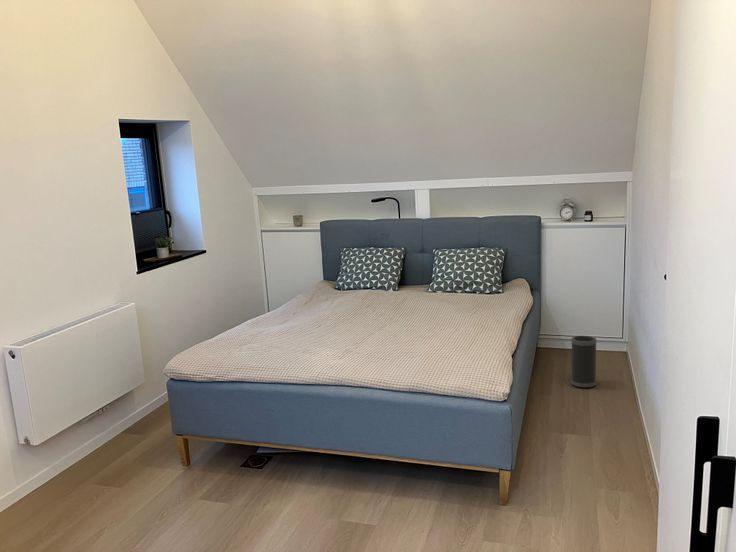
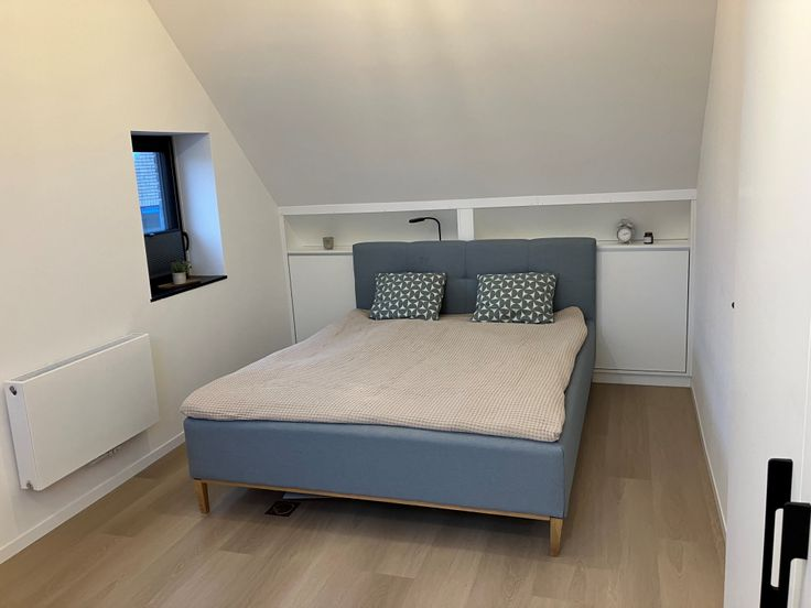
- speaker (583, 361)
